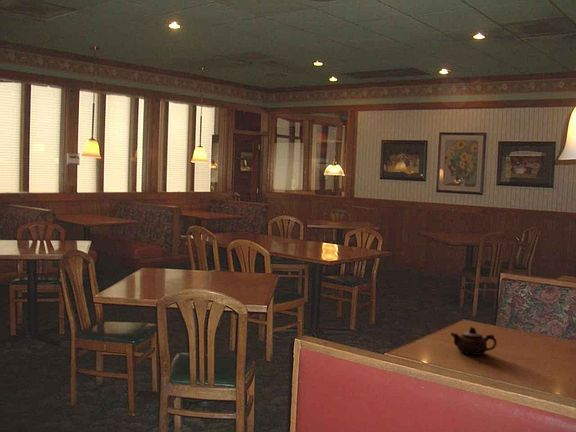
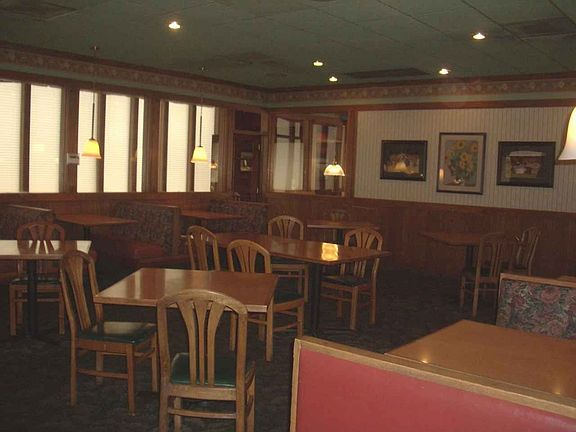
- teapot (473, 339)
